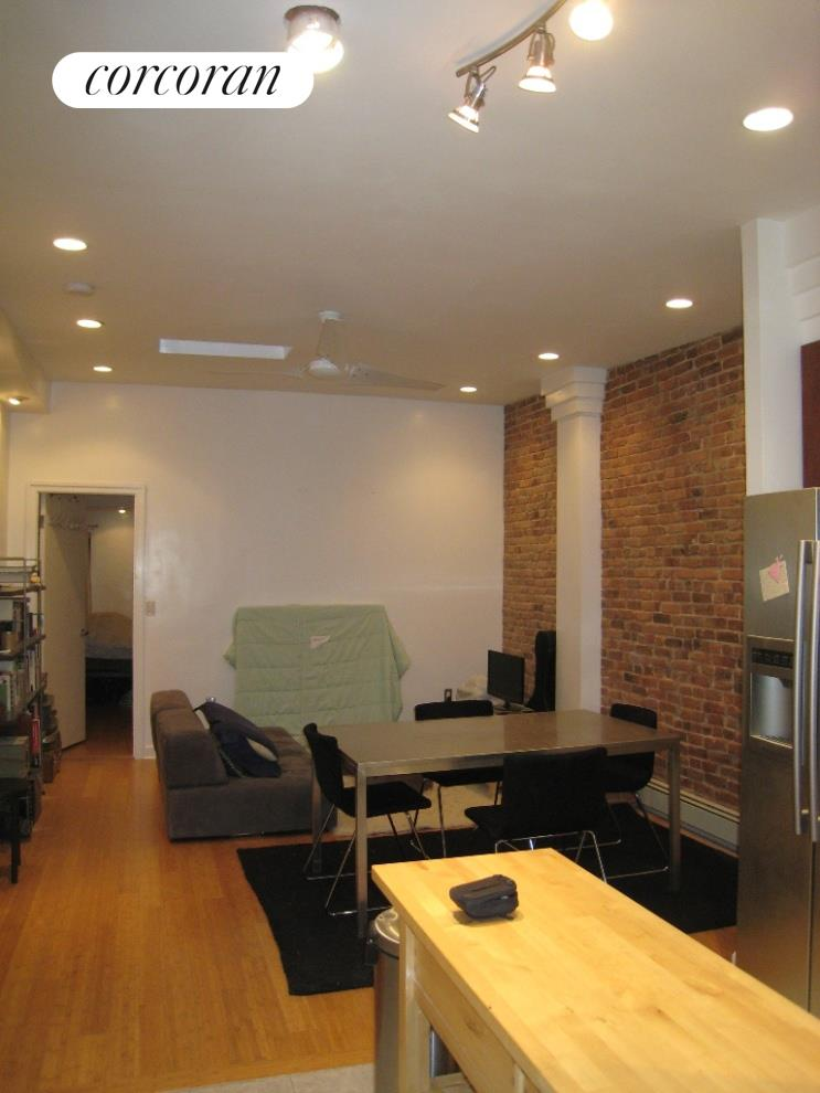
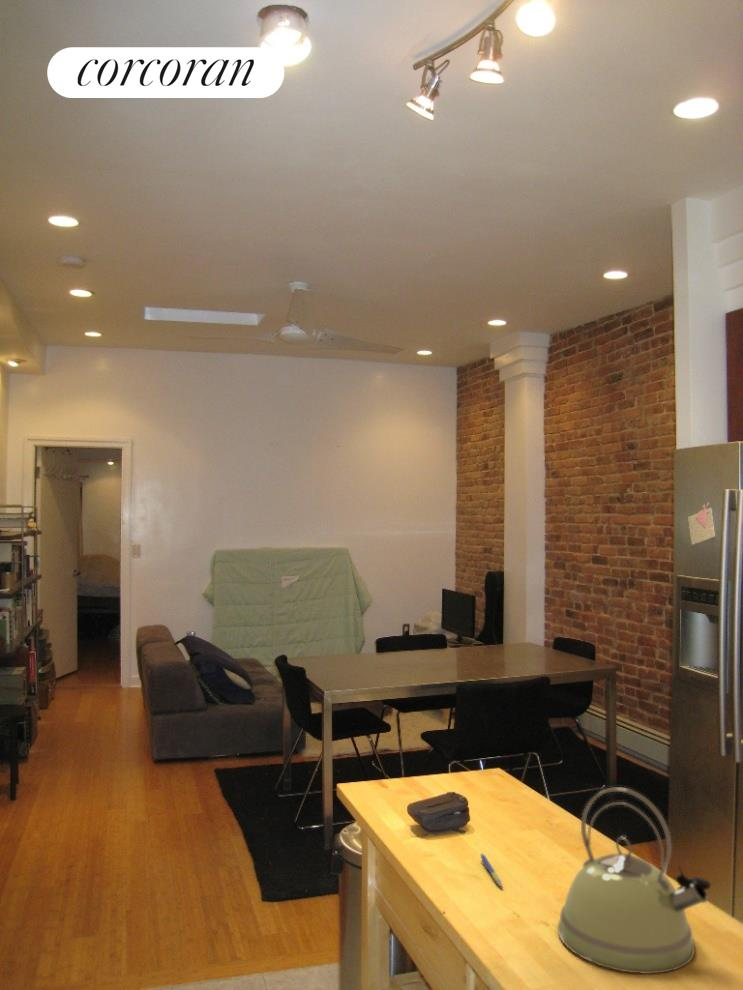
+ pen (491, 870)
+ kettle (633, 865)
